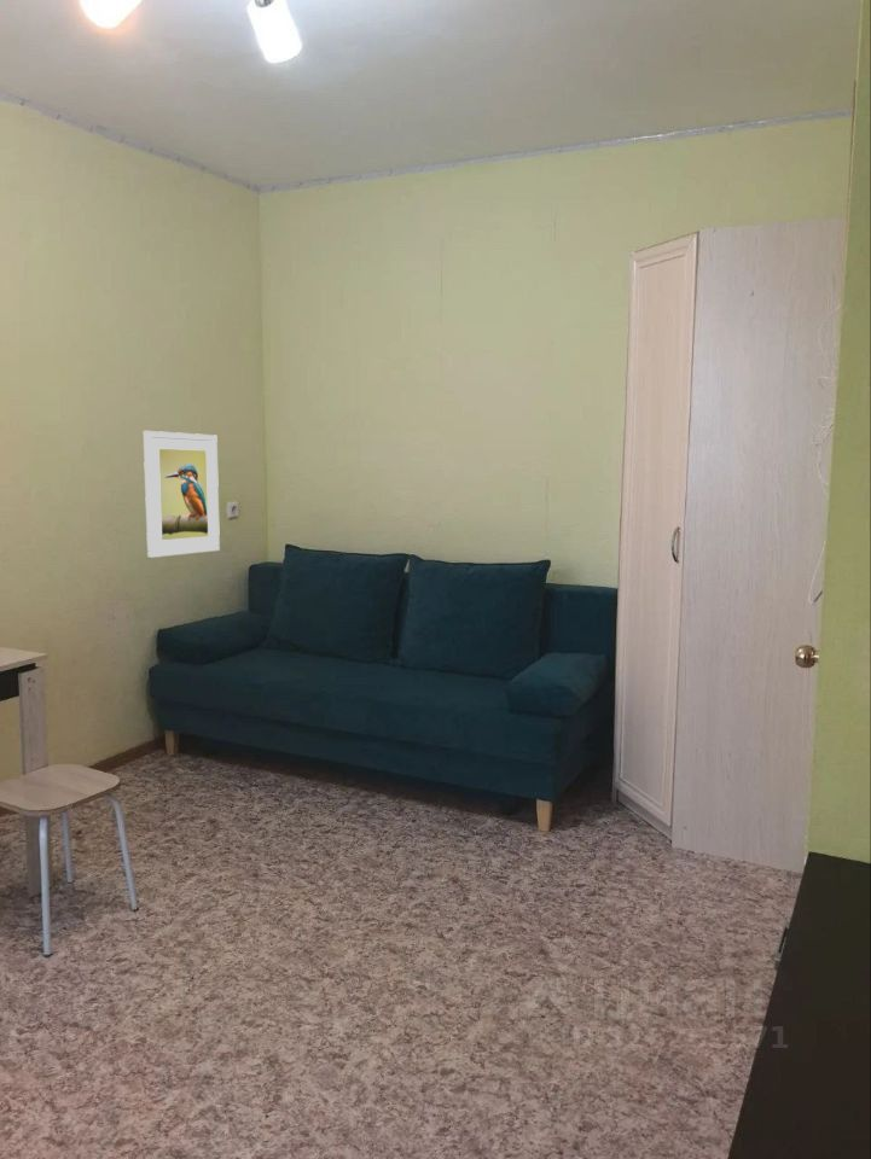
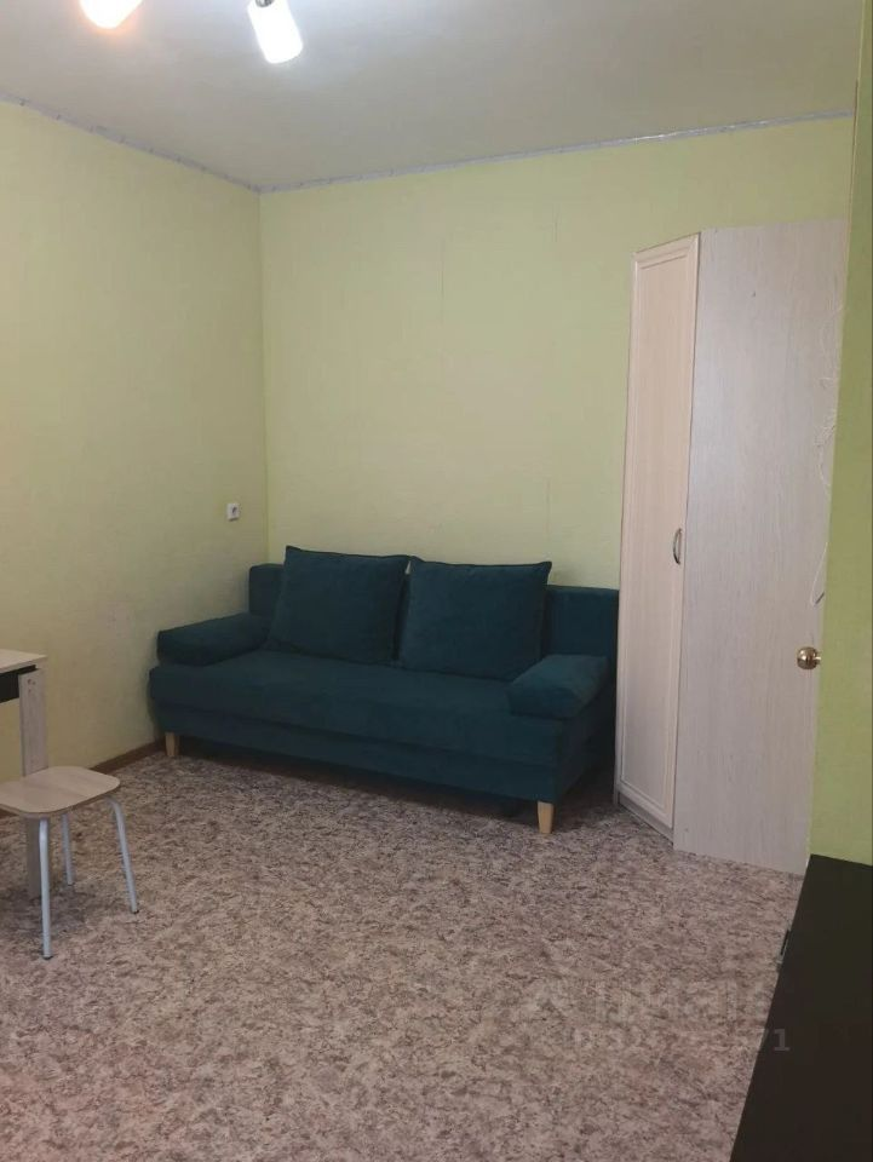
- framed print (182, 494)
